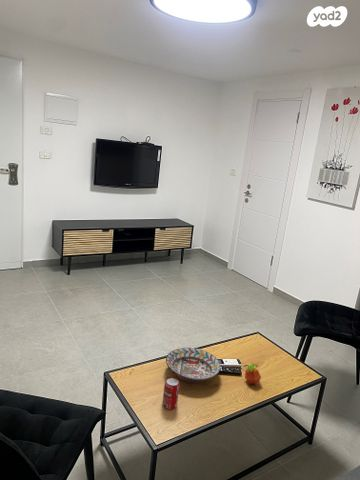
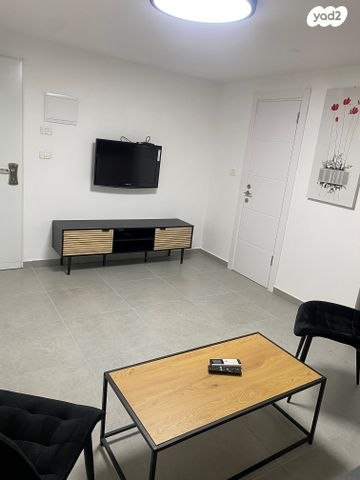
- fruit (252, 373)
- decorative bowl (192, 368)
- beverage can (171, 393)
